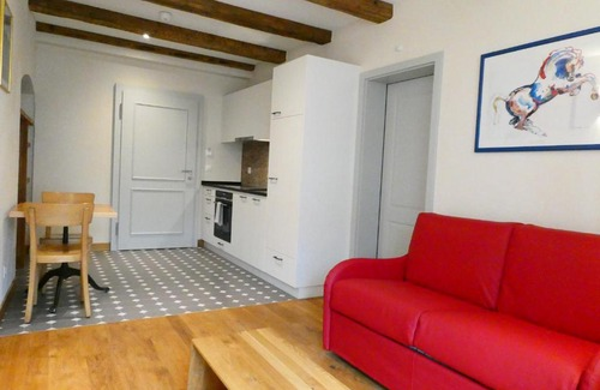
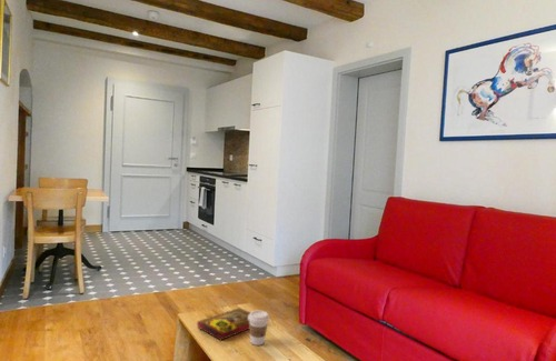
+ book (230, 322)
+ coffee cup (258, 328)
